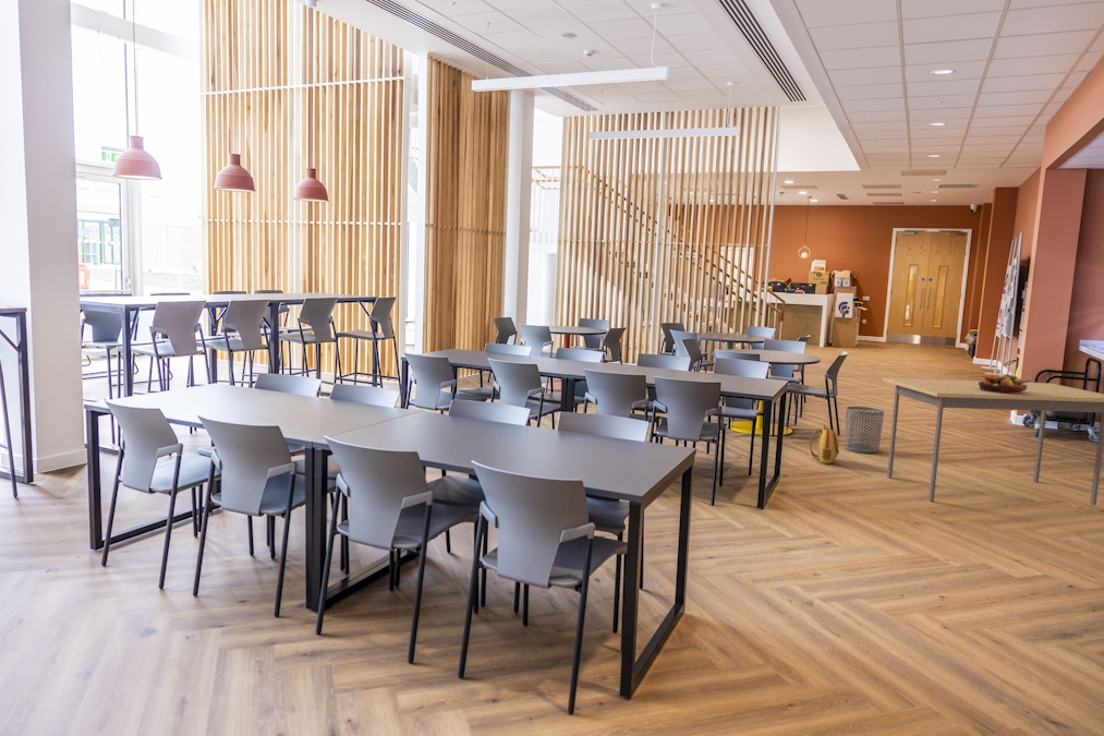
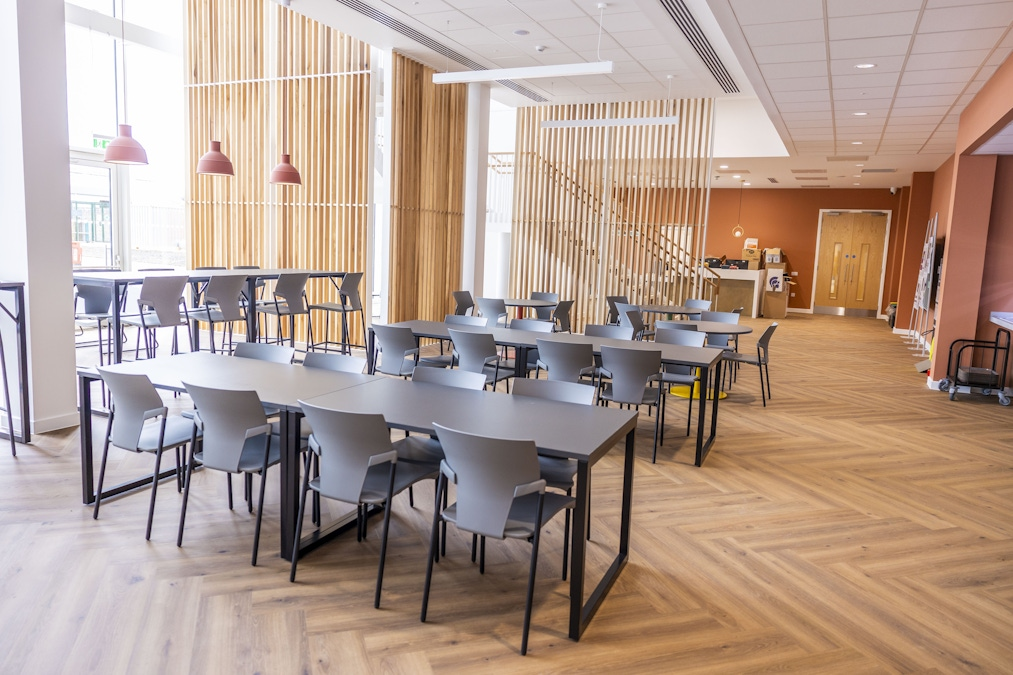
- fruit bowl (1003, 382)
- dining table (992, 408)
- waste bin (863, 430)
- backpack (824, 442)
